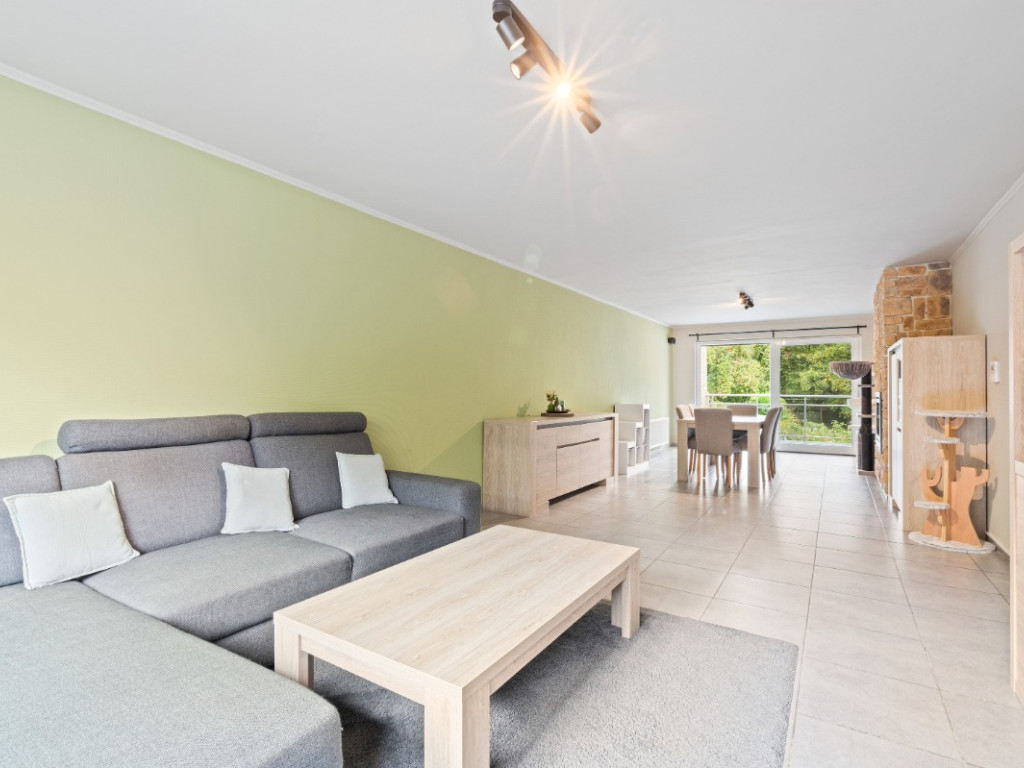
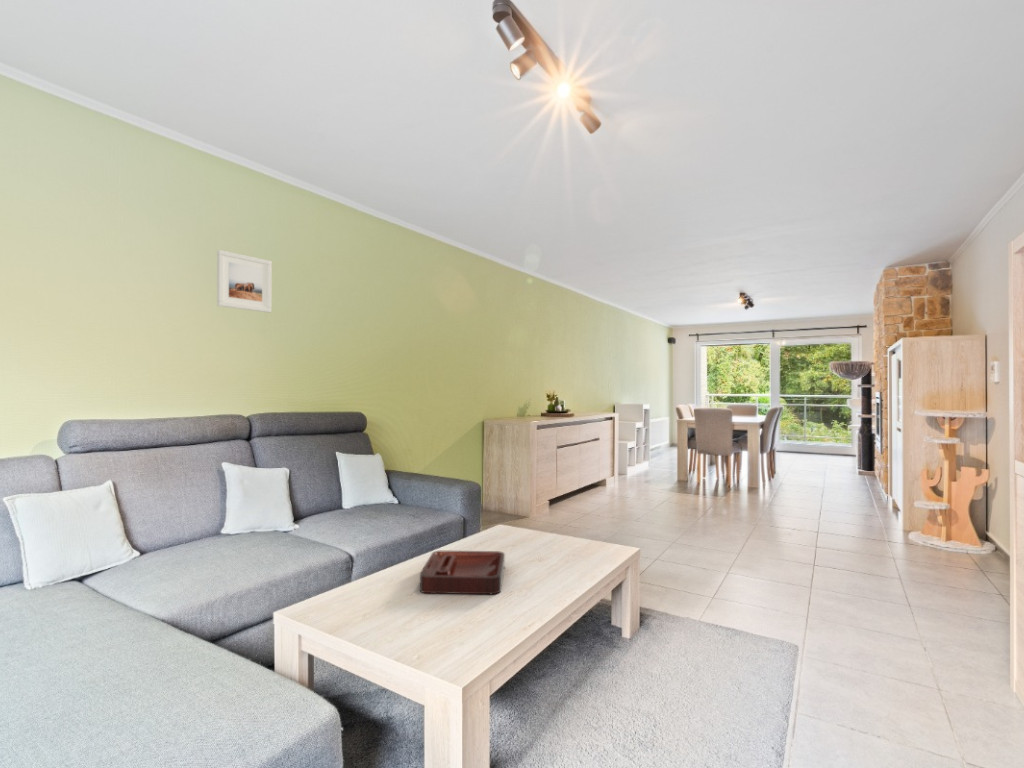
+ decorative tray (464, 570)
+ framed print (245, 282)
